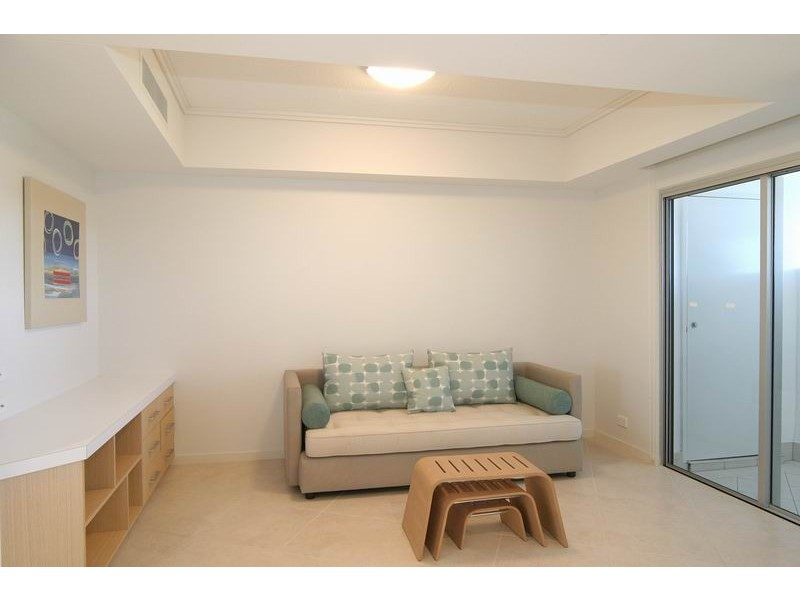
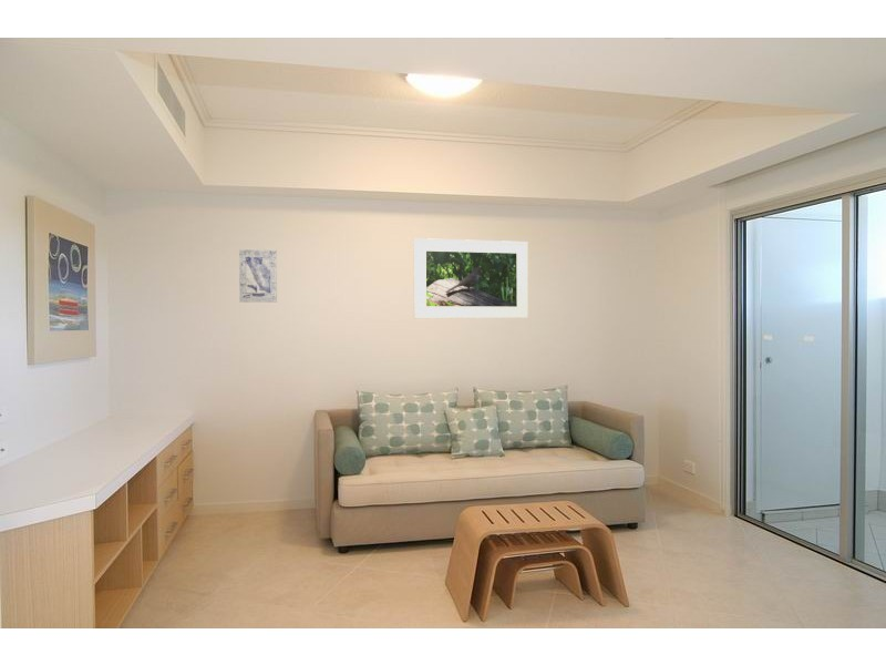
+ wall art (258, 276)
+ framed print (472, 279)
